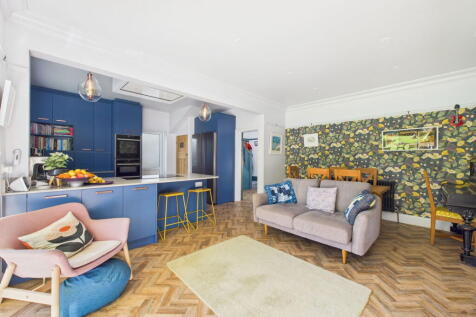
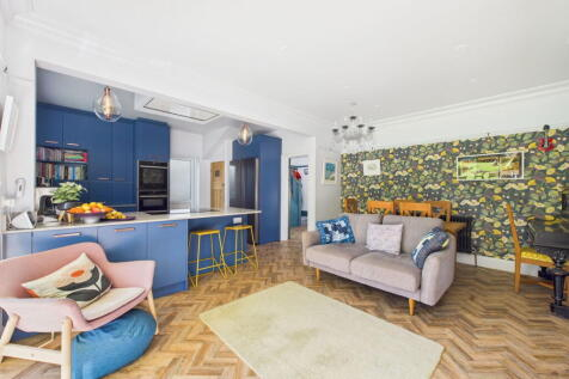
+ chandelier (353, 127)
